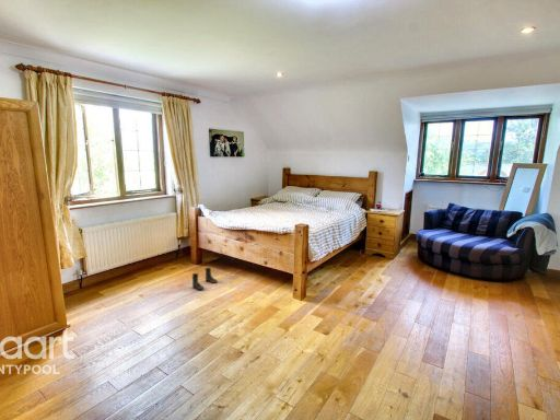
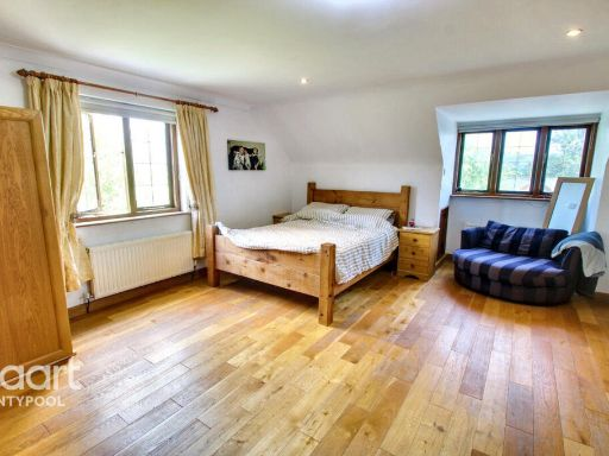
- boots (206, 278)
